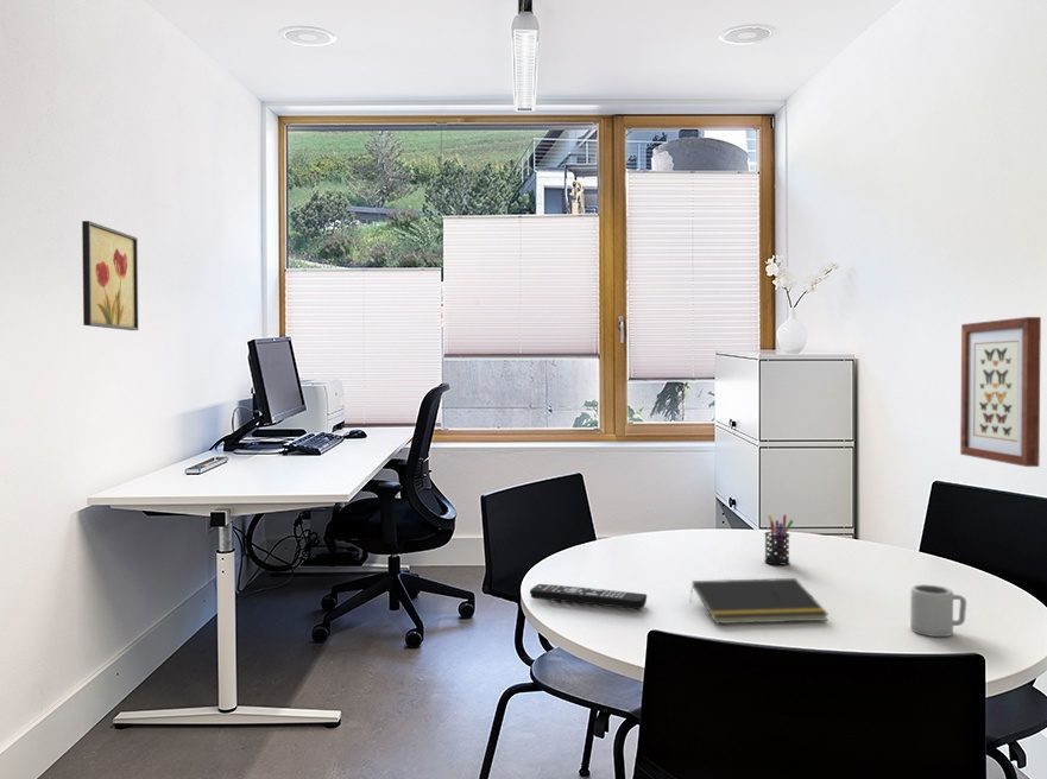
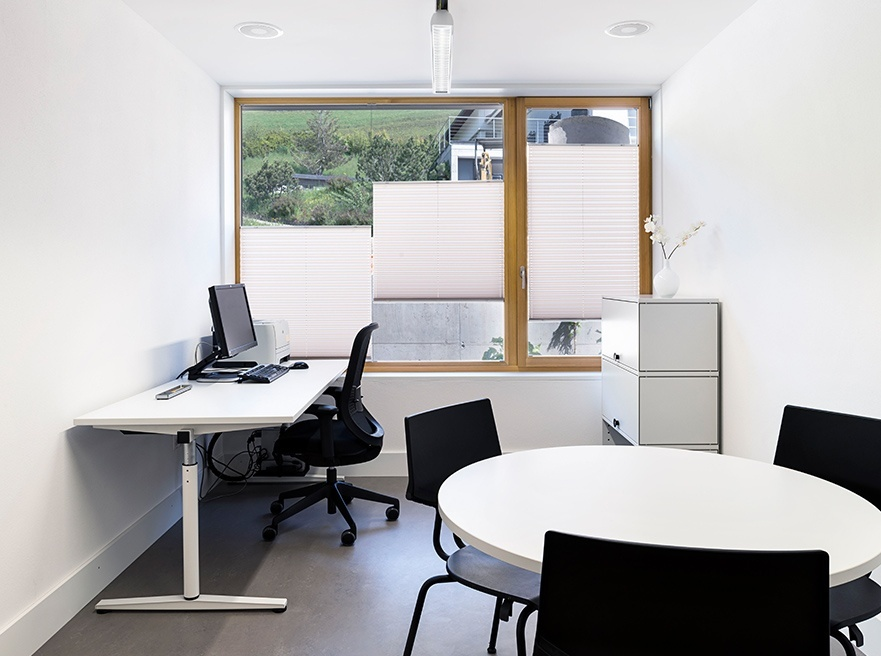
- wall art (109, 278)
- remote control (587, 596)
- pen holder (780, 537)
- cup (938, 609)
- notepad (757, 600)
- wall art (997, 390)
